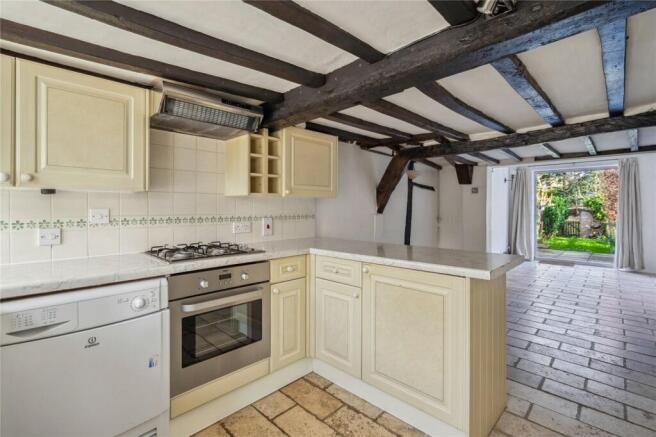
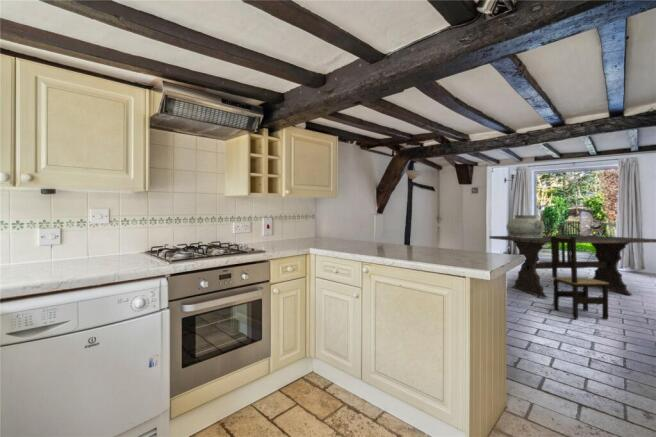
+ dining table (567, 262)
+ vessel (524, 225)
+ dining chair (579, 277)
